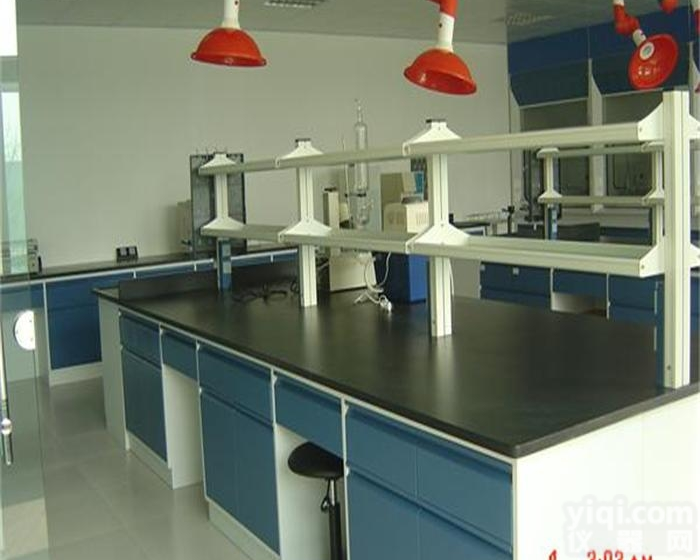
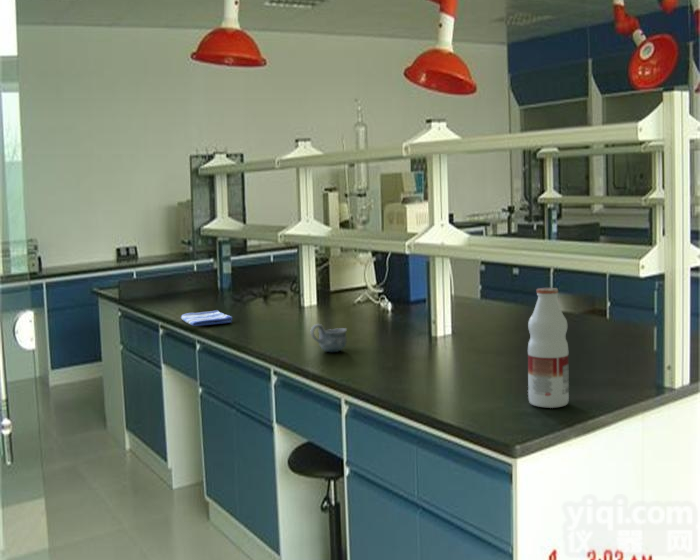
+ beverage bottle (547, 346)
+ dish towel (206, 317)
+ mug (328, 337)
